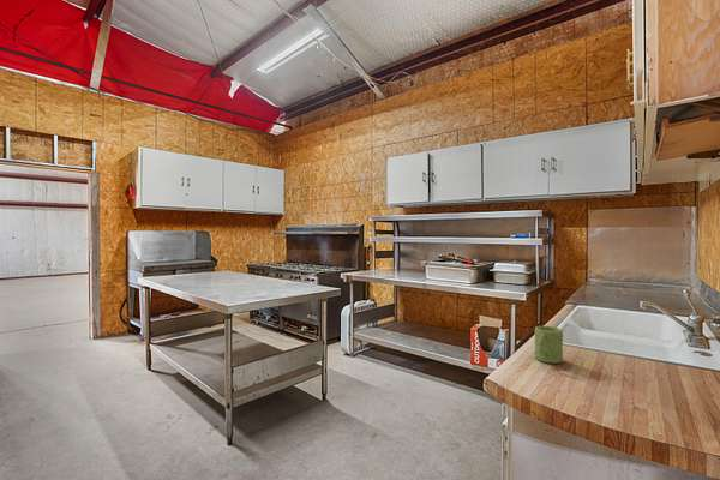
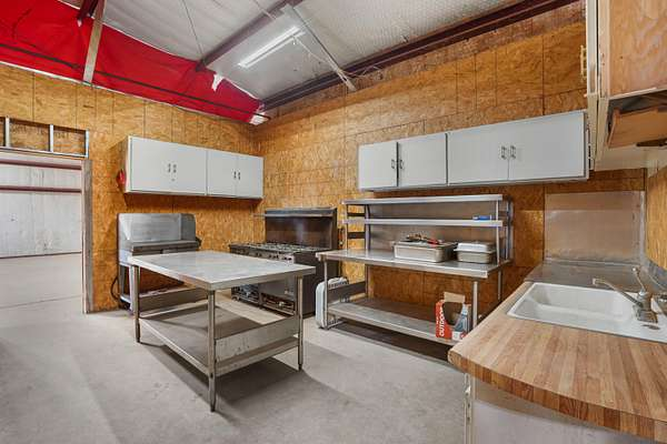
- mug (546, 344)
